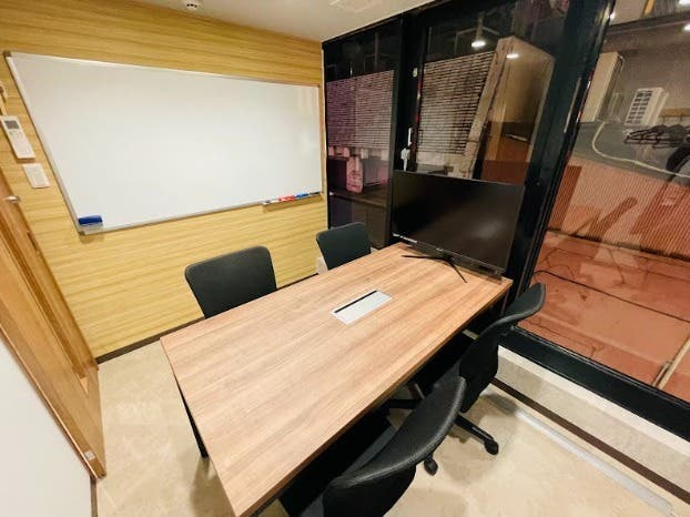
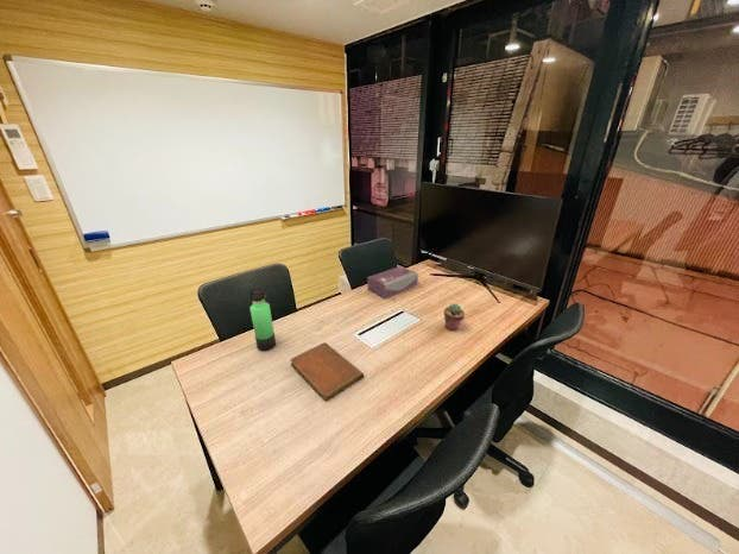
+ potted succulent (453, 315)
+ tissue box (392, 281)
+ thermos bottle (261, 316)
+ notebook (326, 367)
